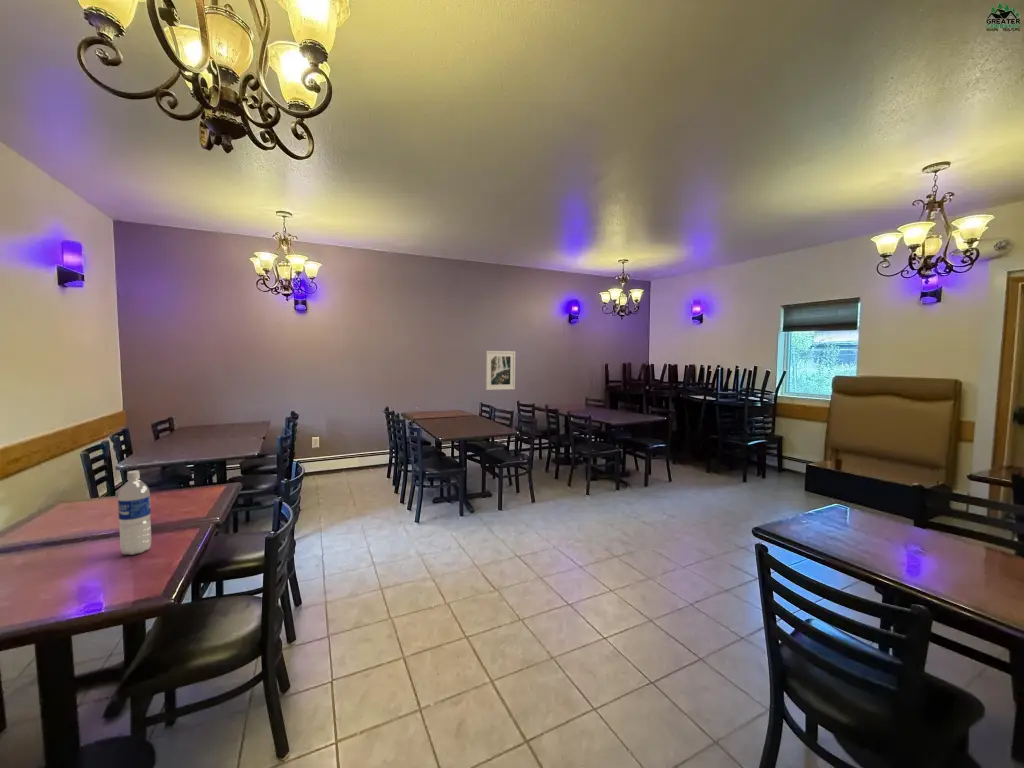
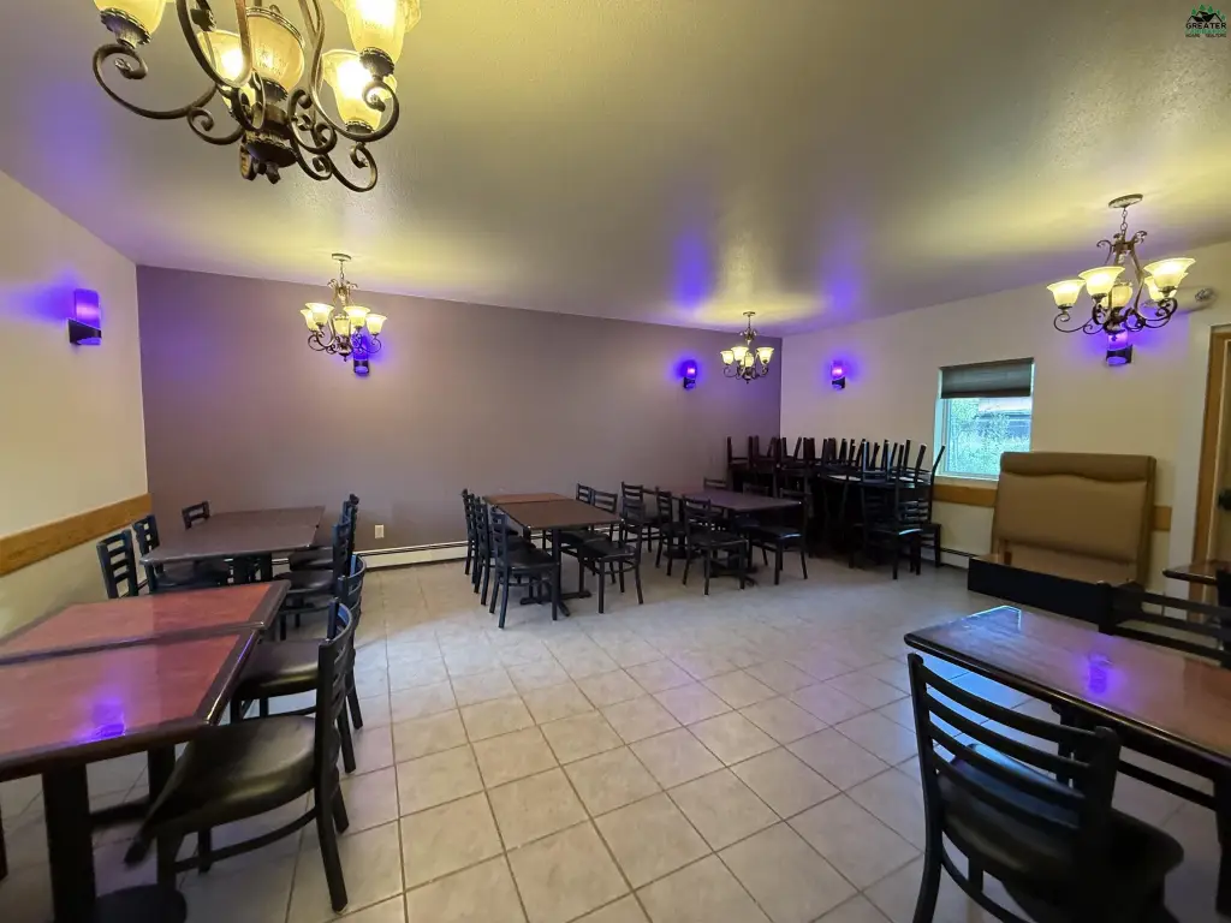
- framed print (500, 370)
- water bottle (134, 511)
